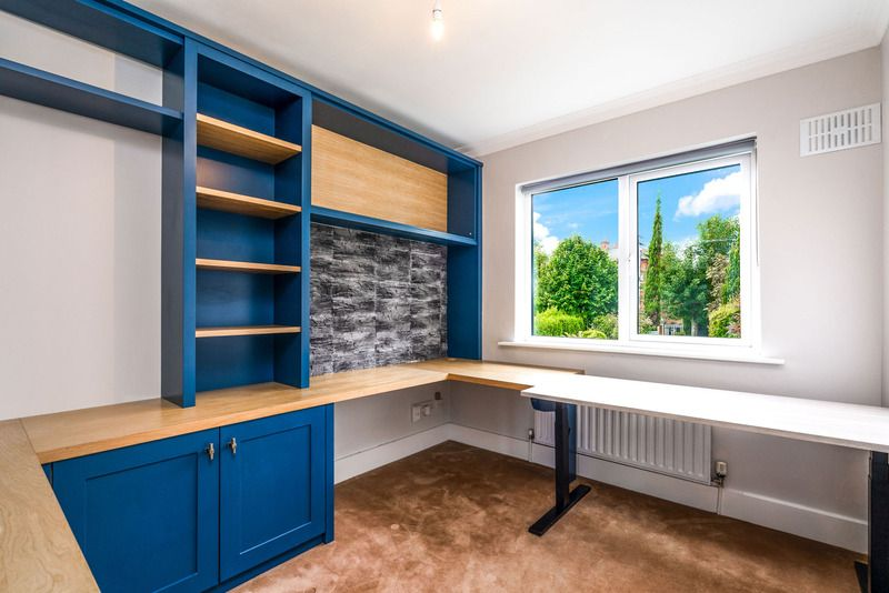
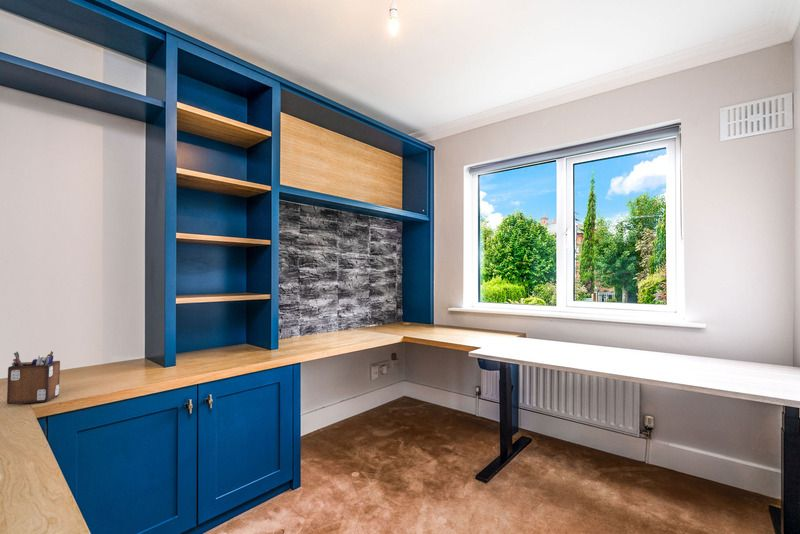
+ desk organizer (34, 374)
